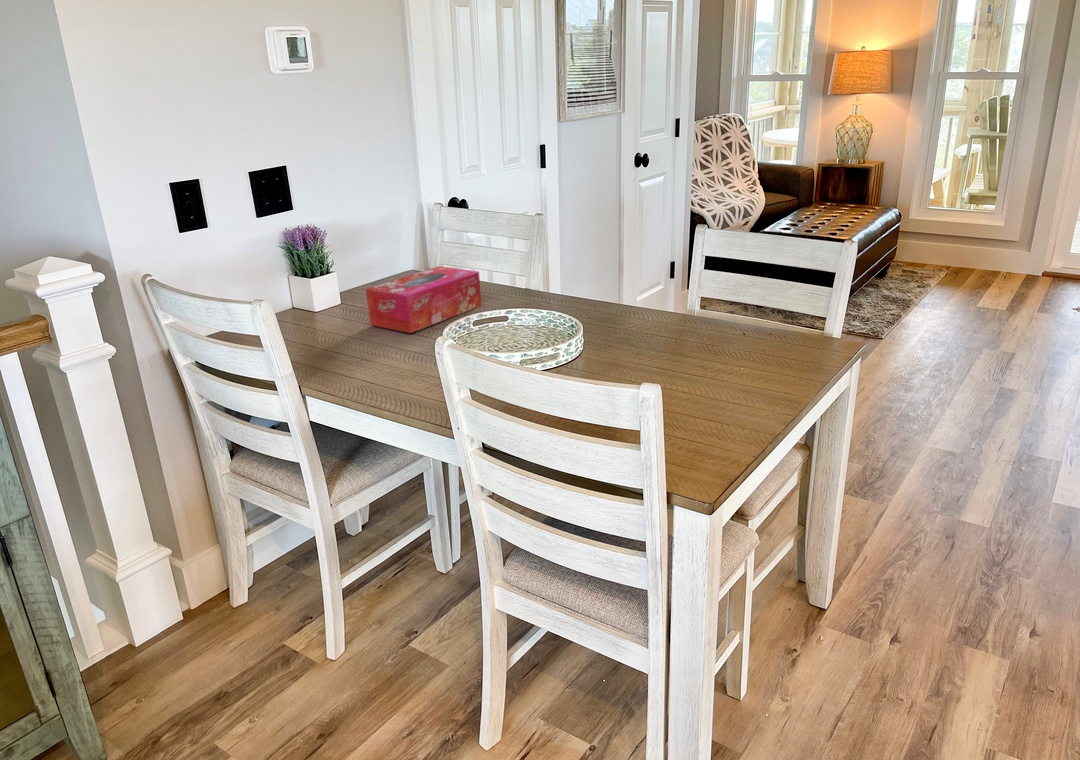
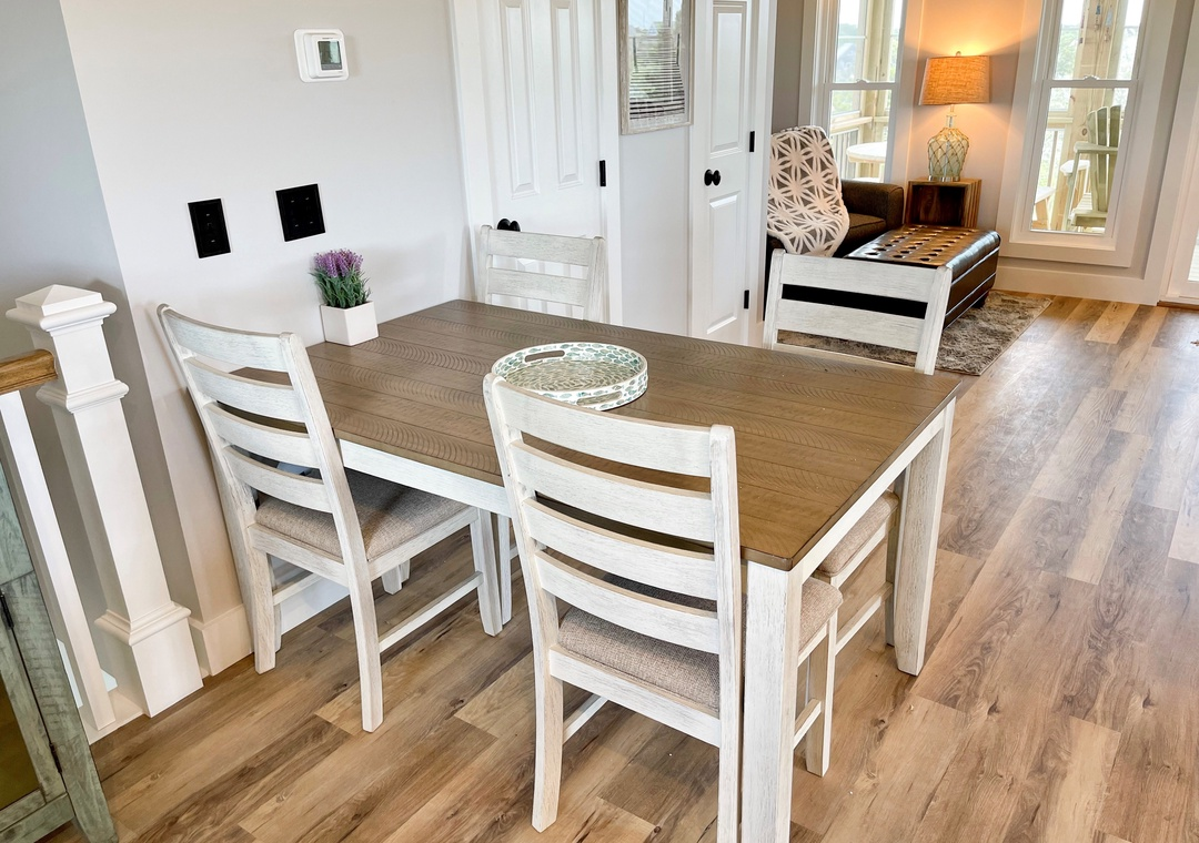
- tissue box (425, 297)
